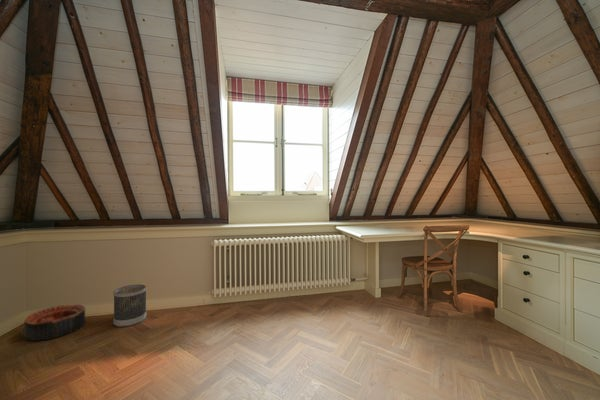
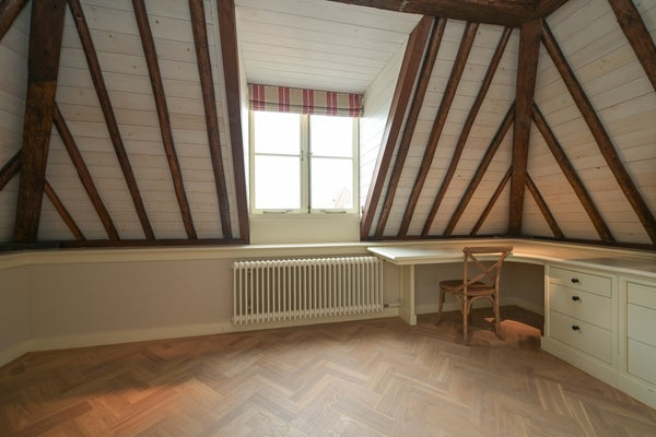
- wastebasket (130, 304)
- basket (56, 320)
